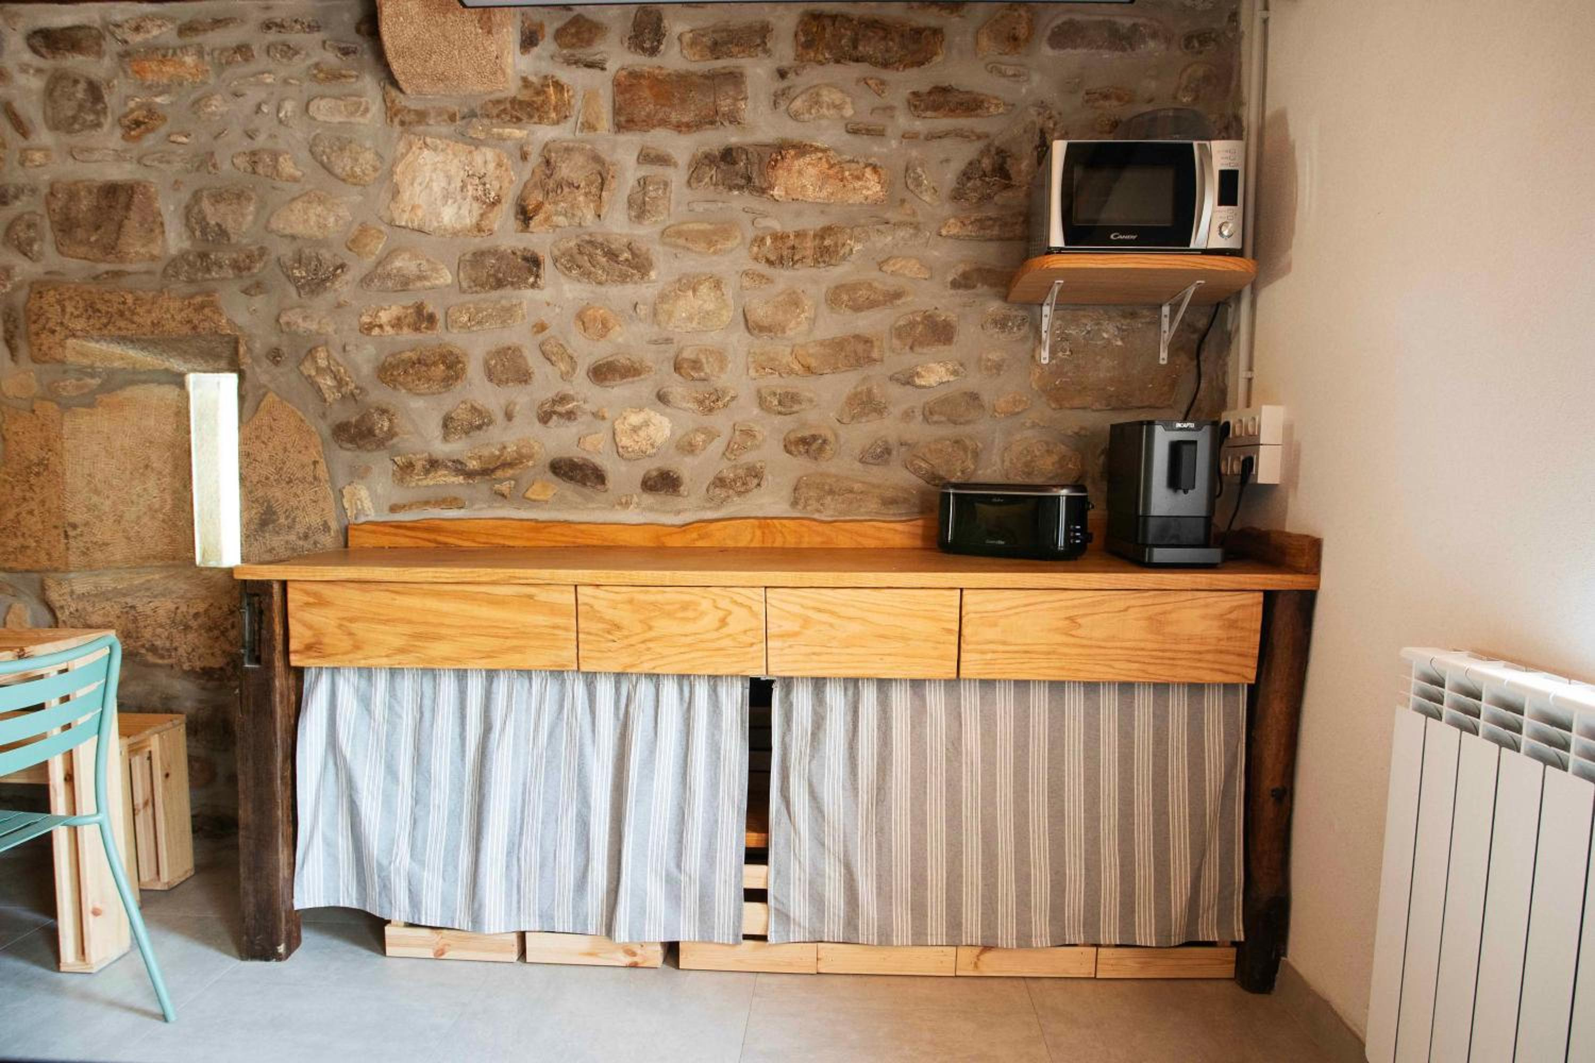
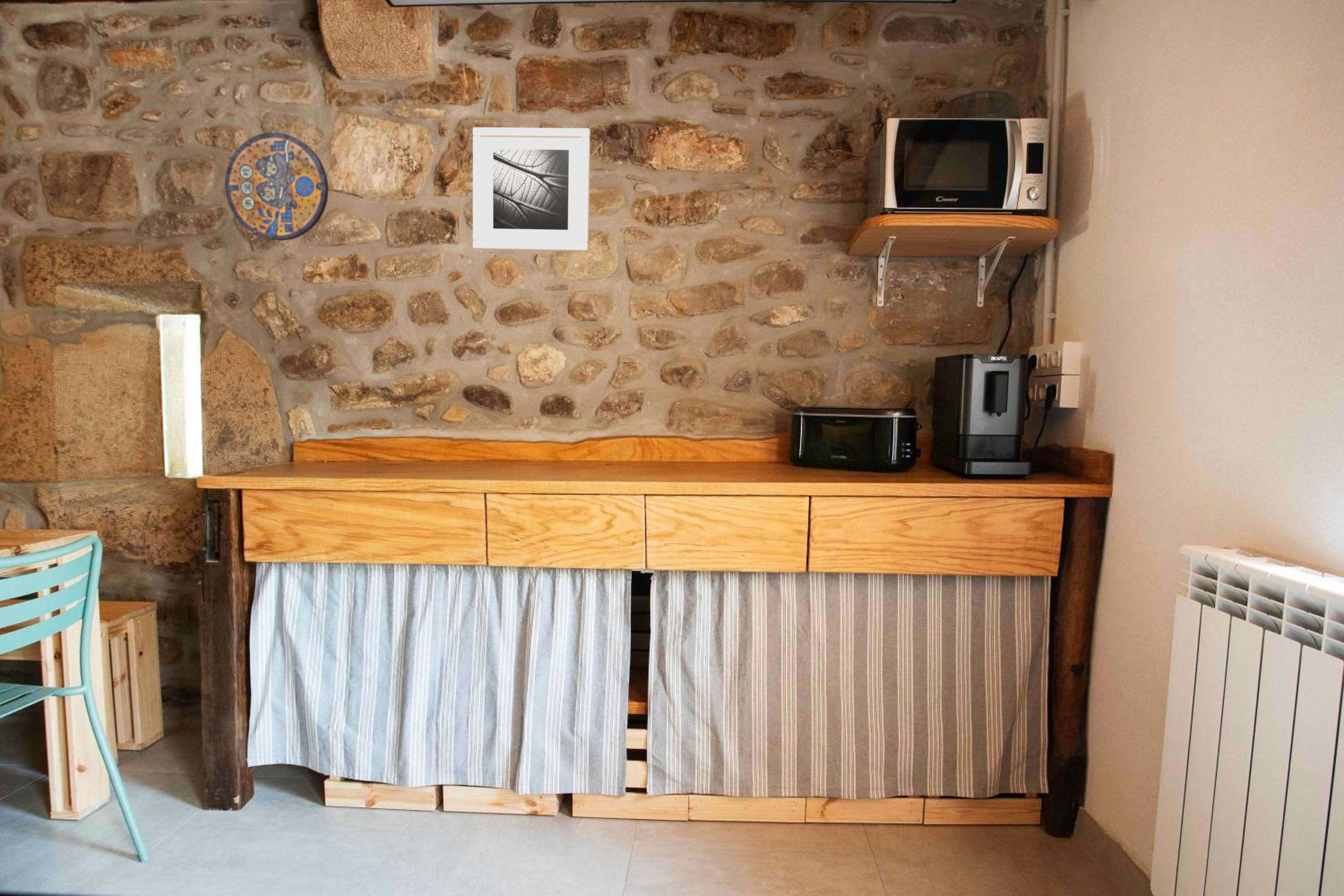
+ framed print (531, 190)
+ manhole cover (276, 187)
